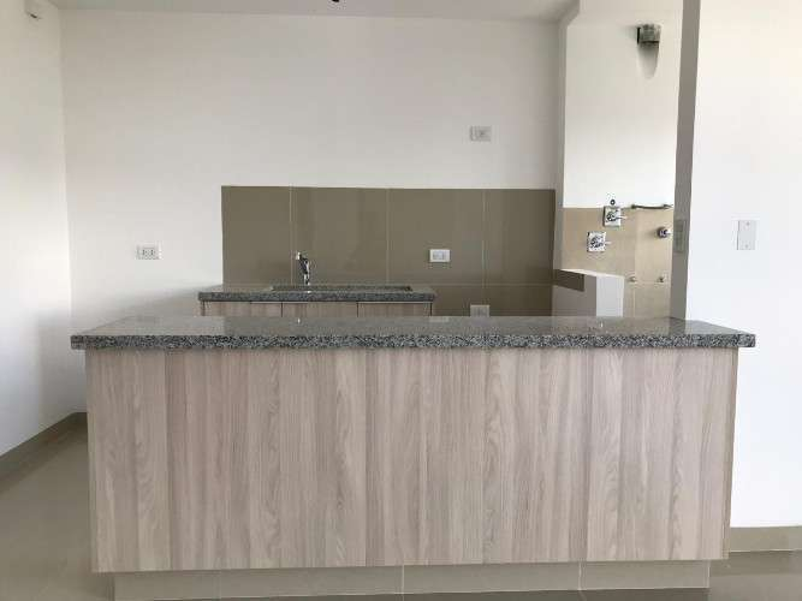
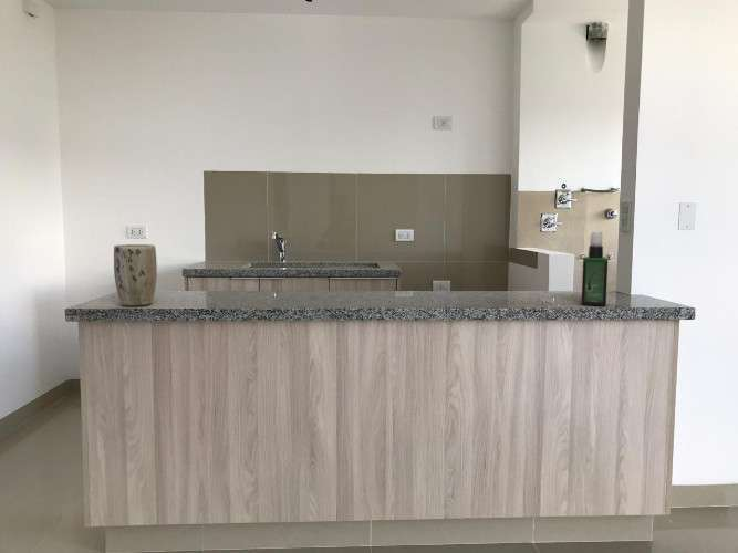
+ spray bottle (594, 268)
+ plant pot (135, 274)
